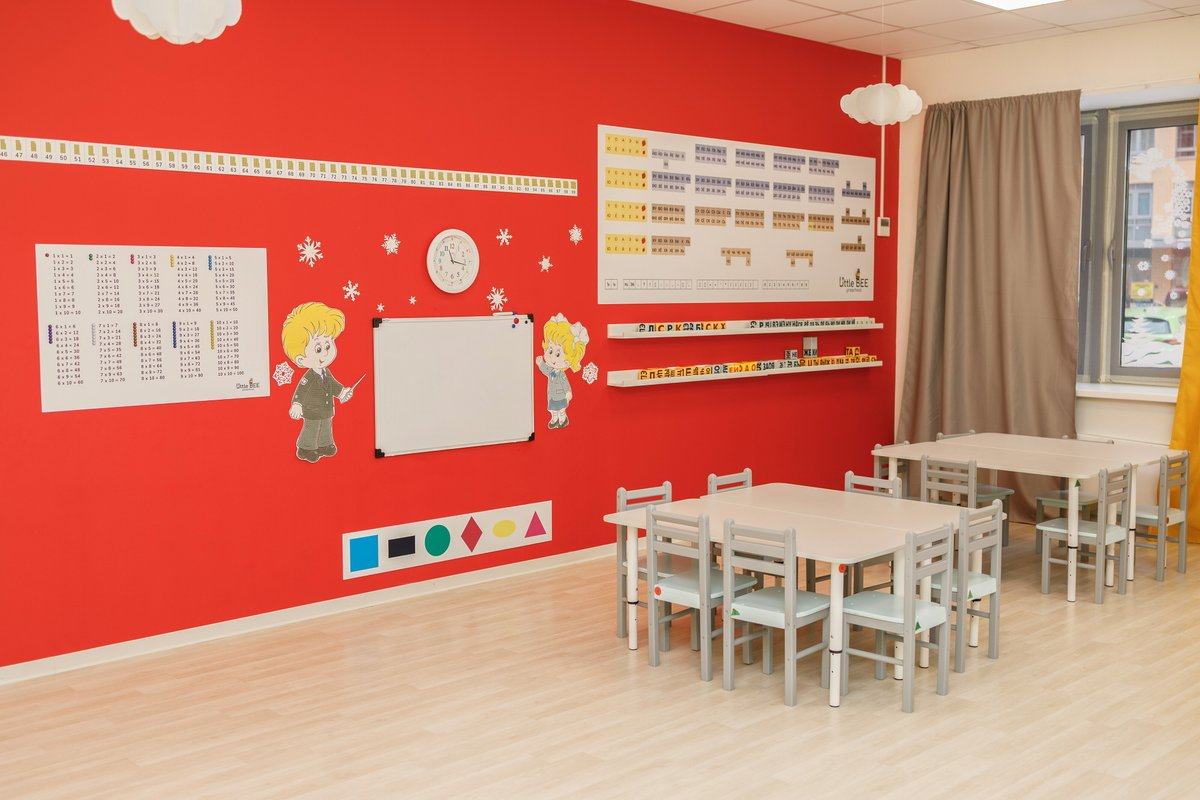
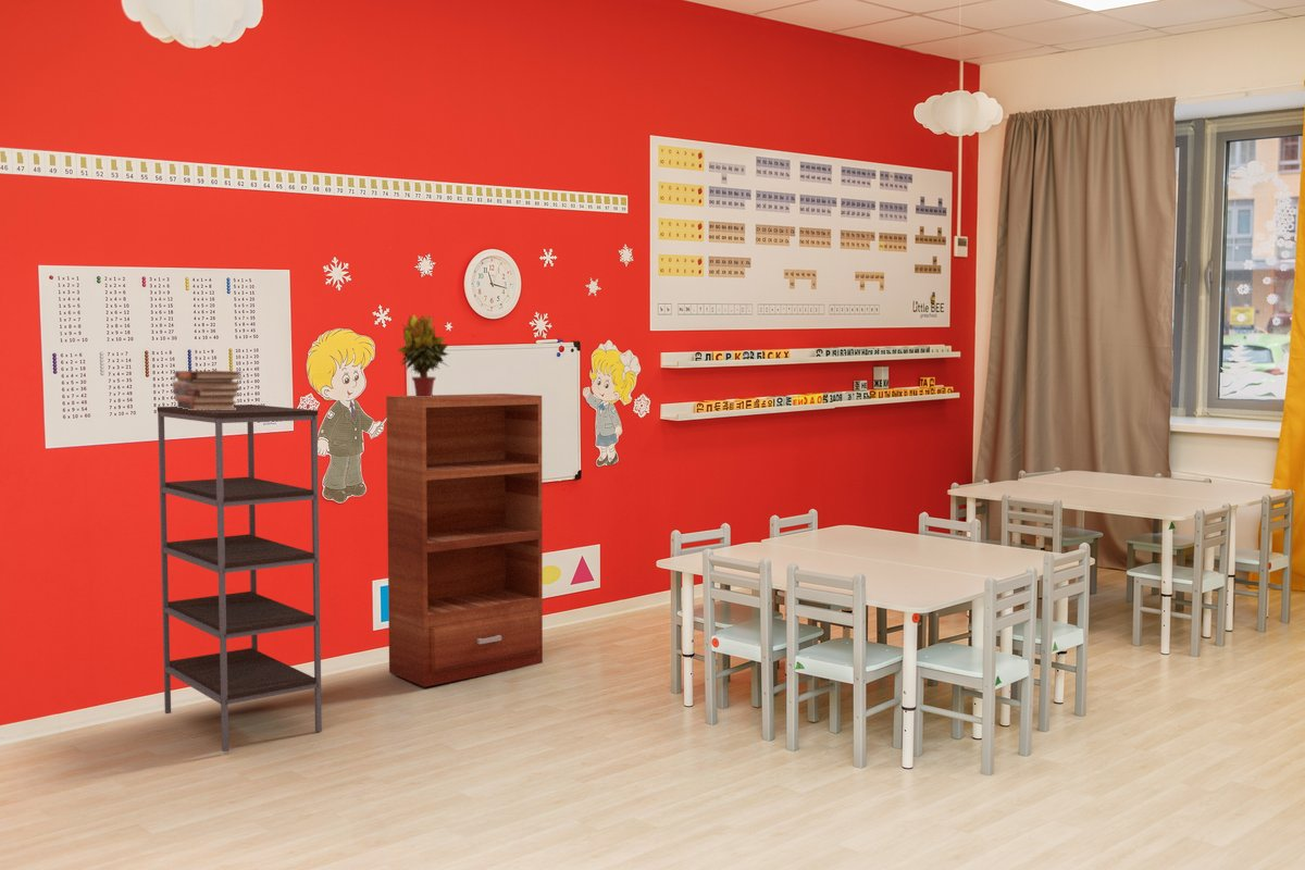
+ bookshelf (468, 533)
+ book stack (207, 389)
+ potted plant (422, 355)
+ shelving unit (238, 566)
